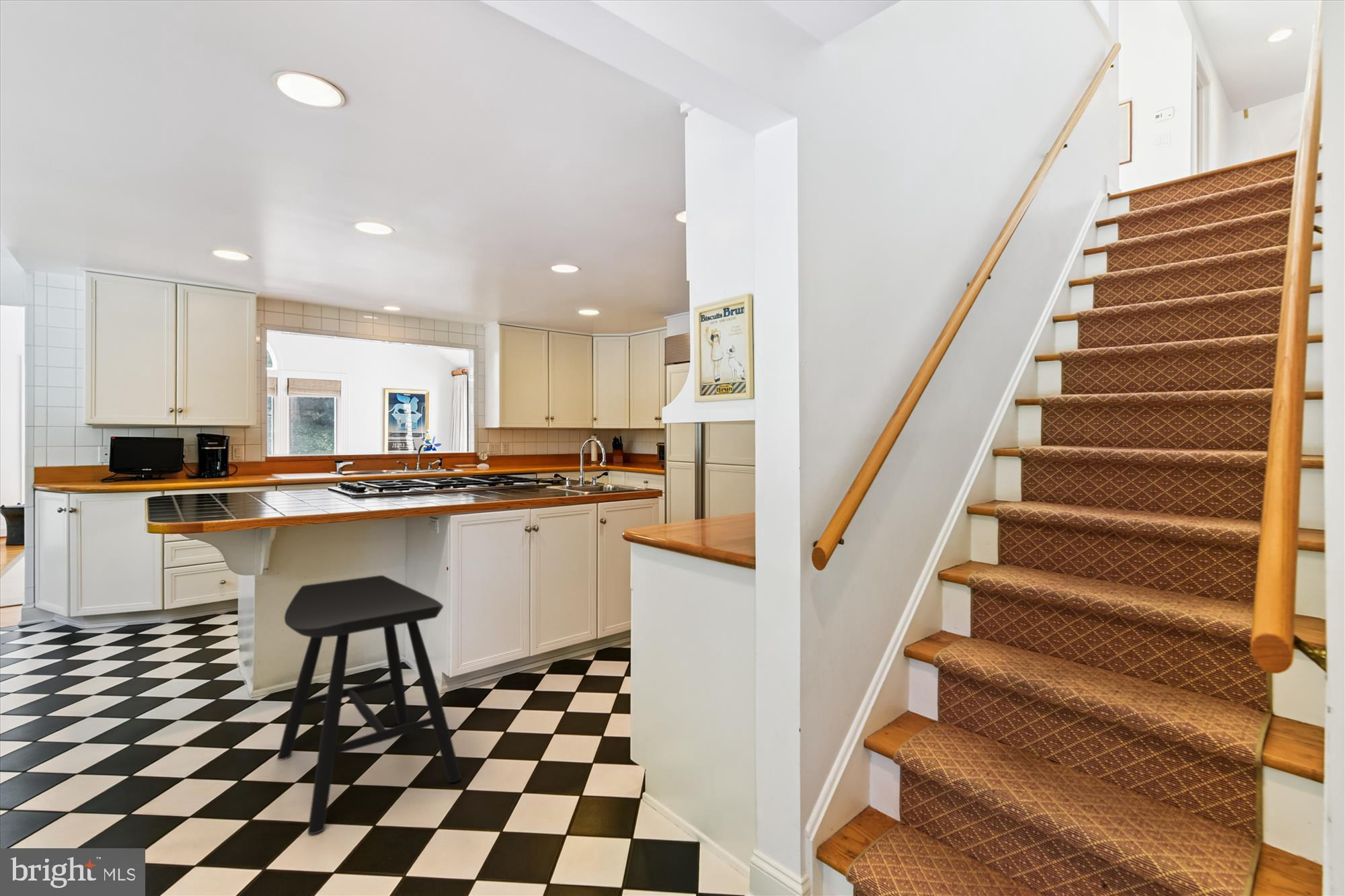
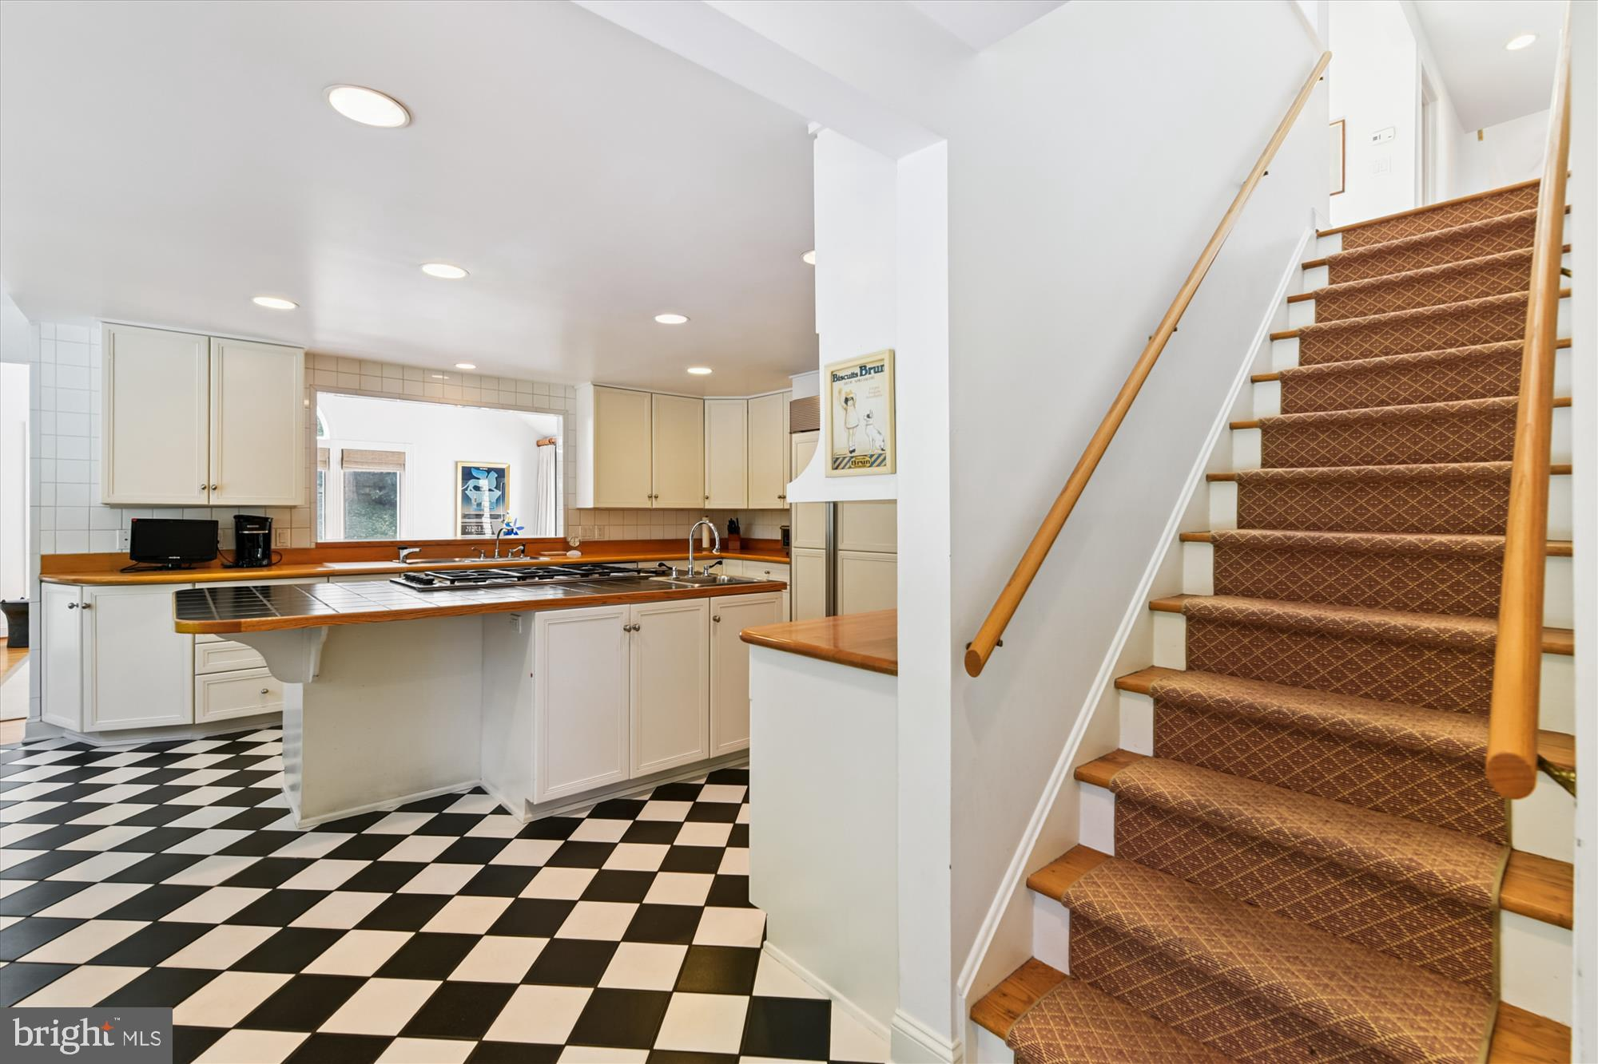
- stool (366, 684)
